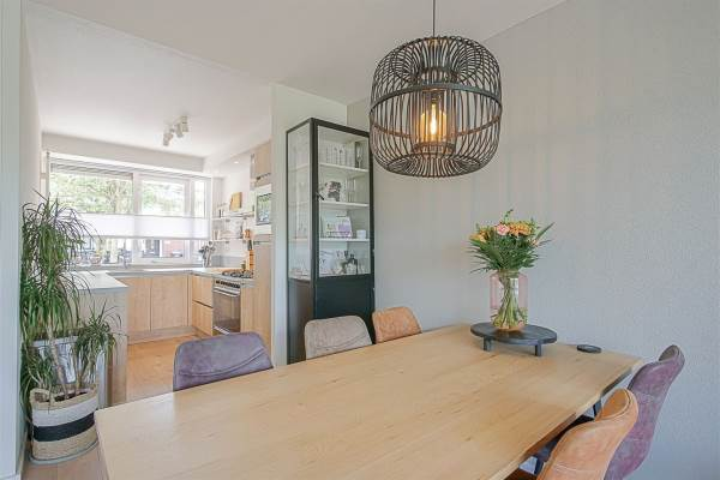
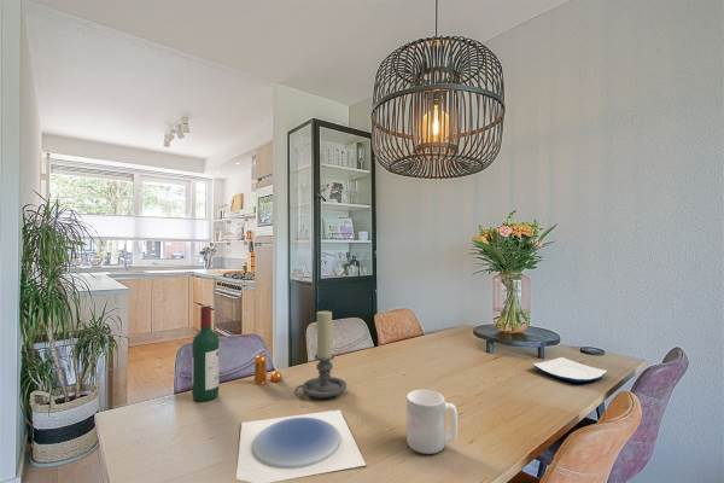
+ candle holder (320, 351)
+ wine bottle (205, 350)
+ pepper shaker (265, 367)
+ plate (297, 436)
+ mug (430, 420)
+ plate (568, 371)
